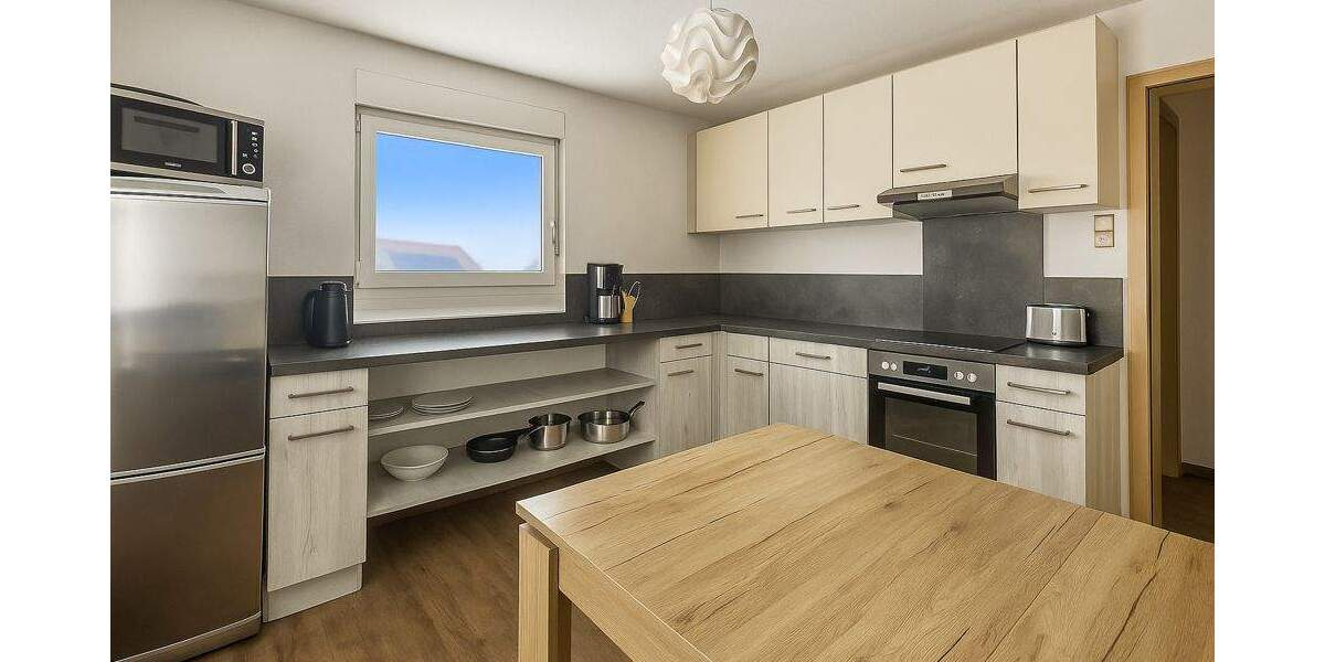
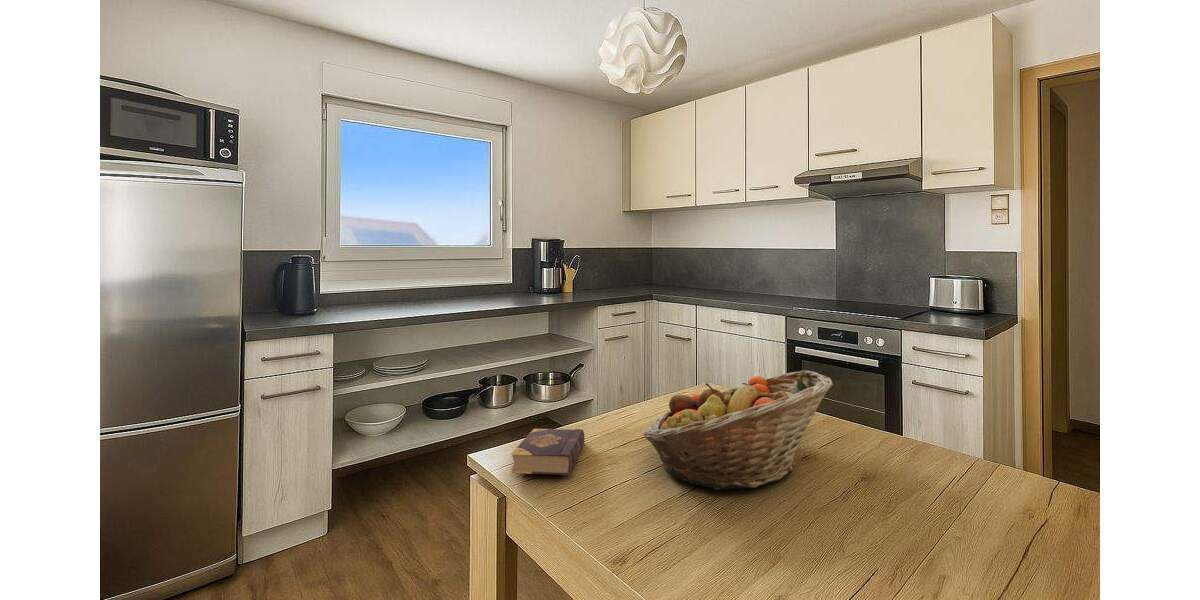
+ book (552, 447)
+ fruit basket (736, 419)
